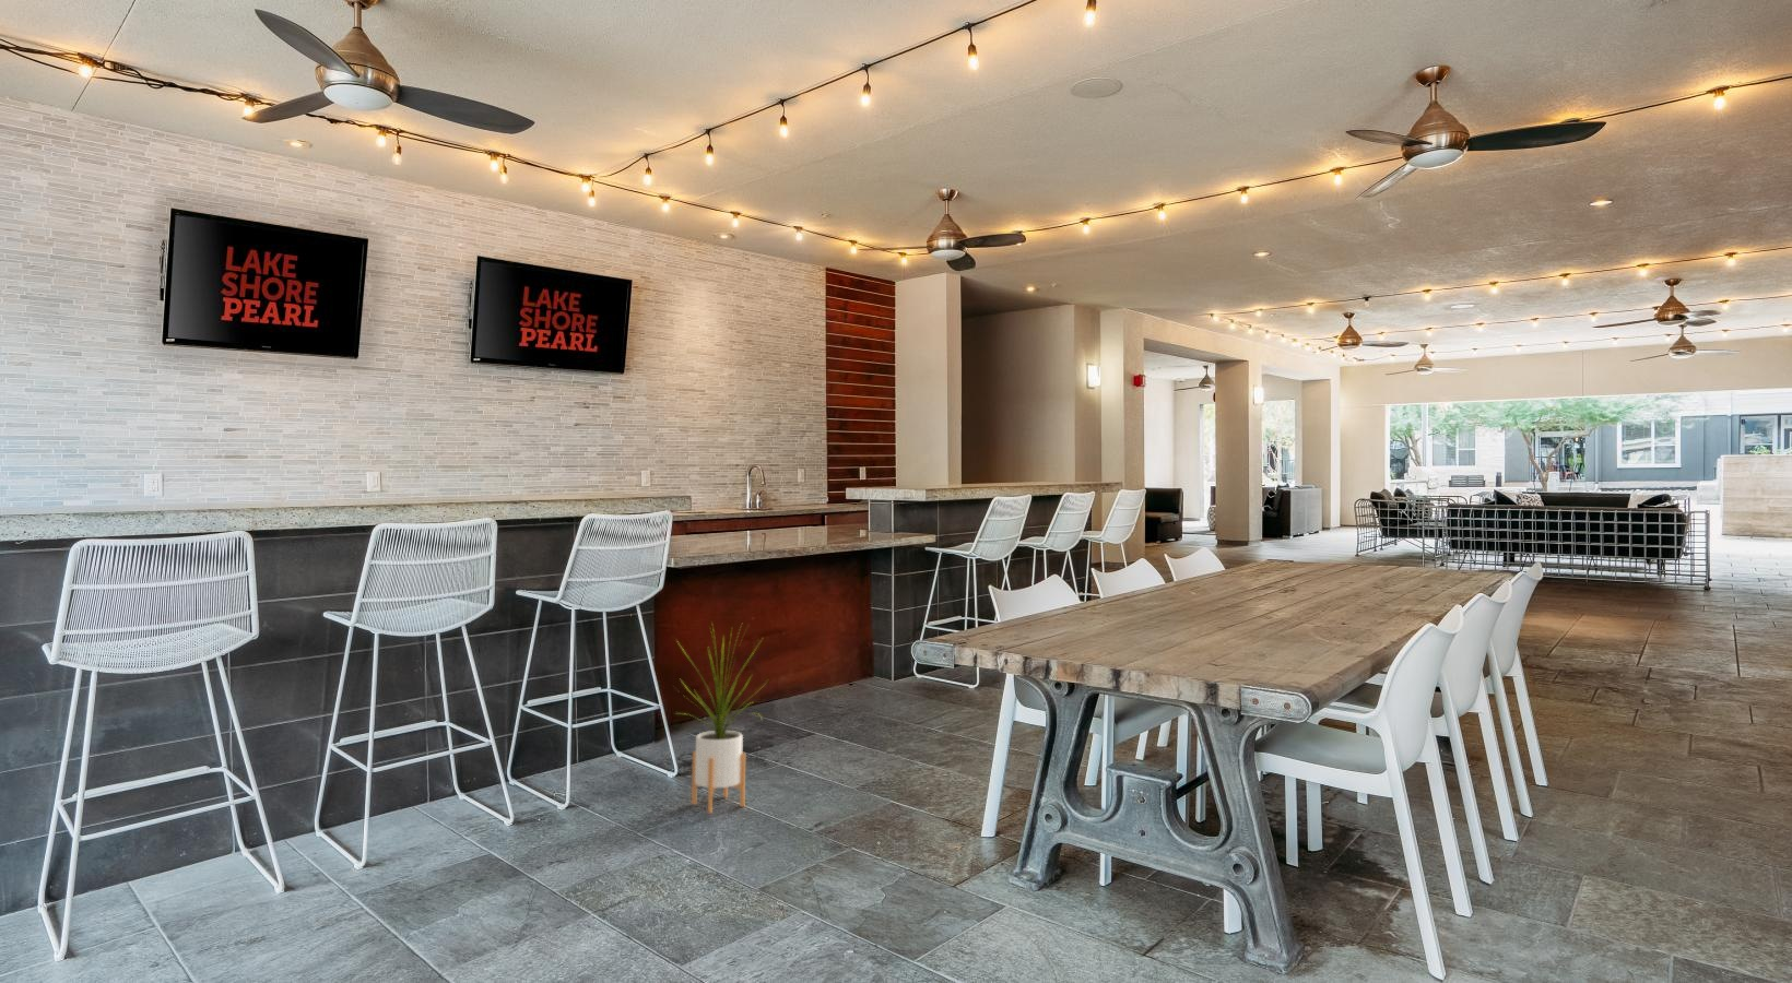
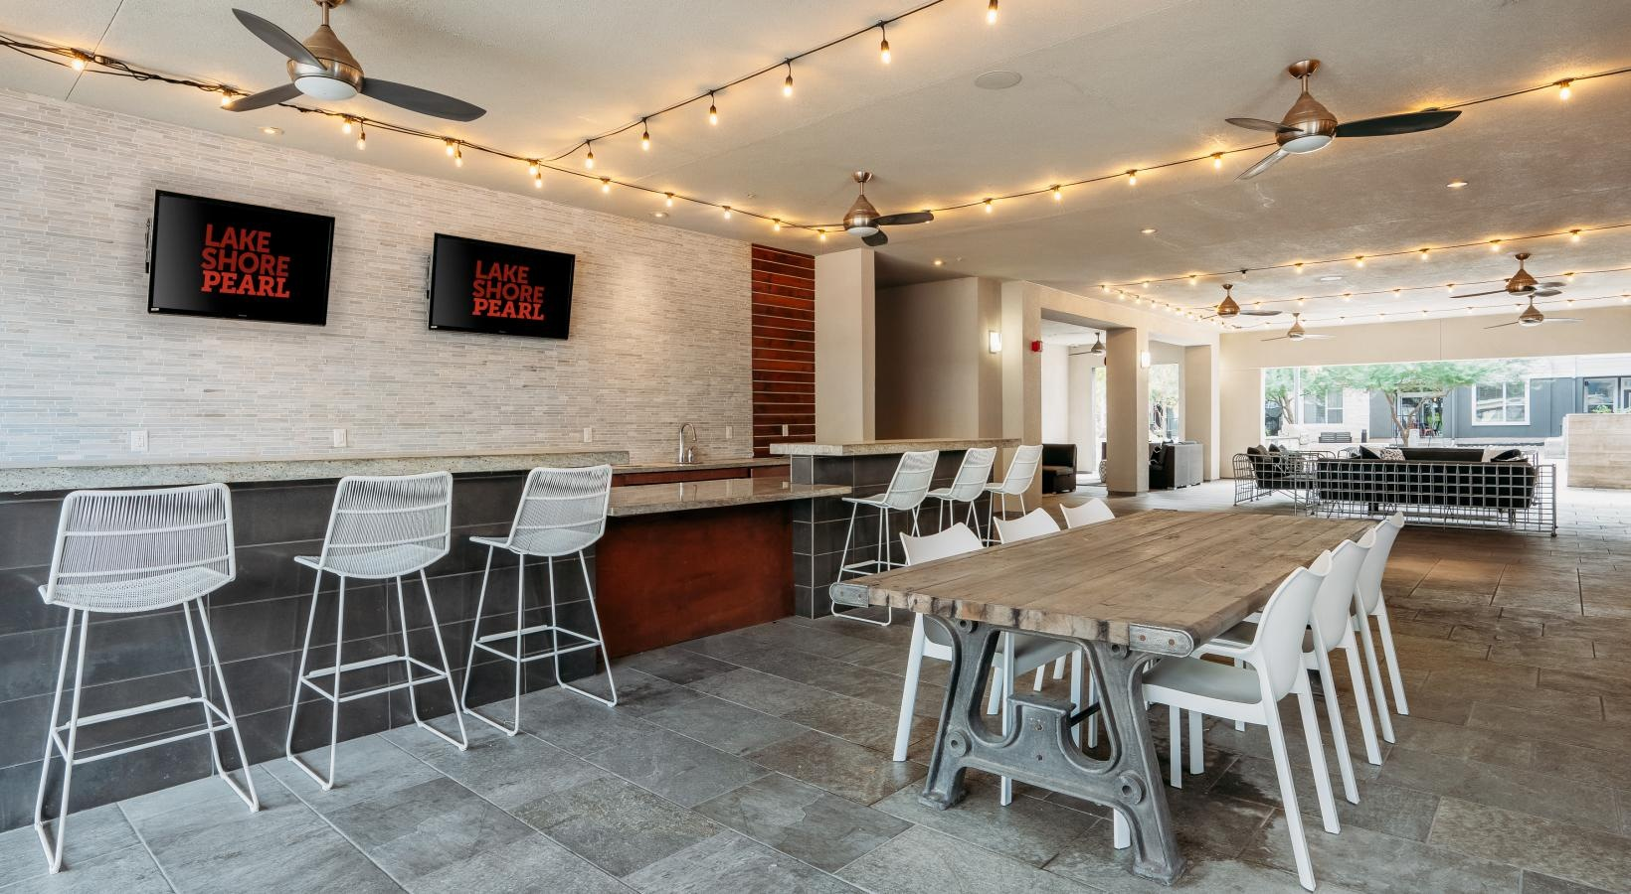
- house plant (718, 713)
